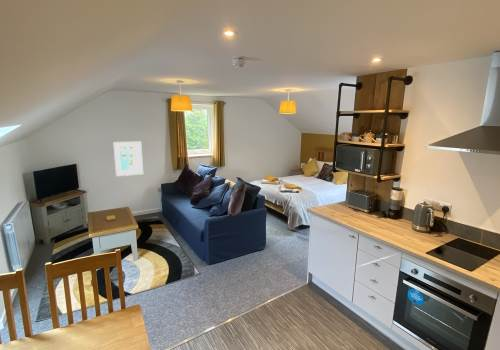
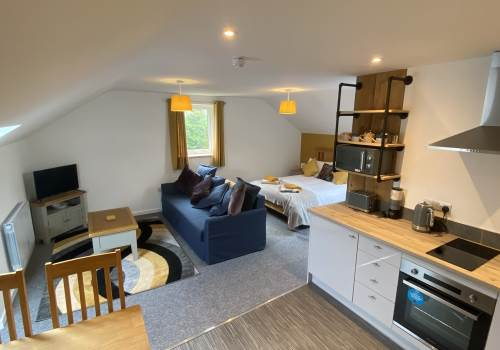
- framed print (128, 158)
